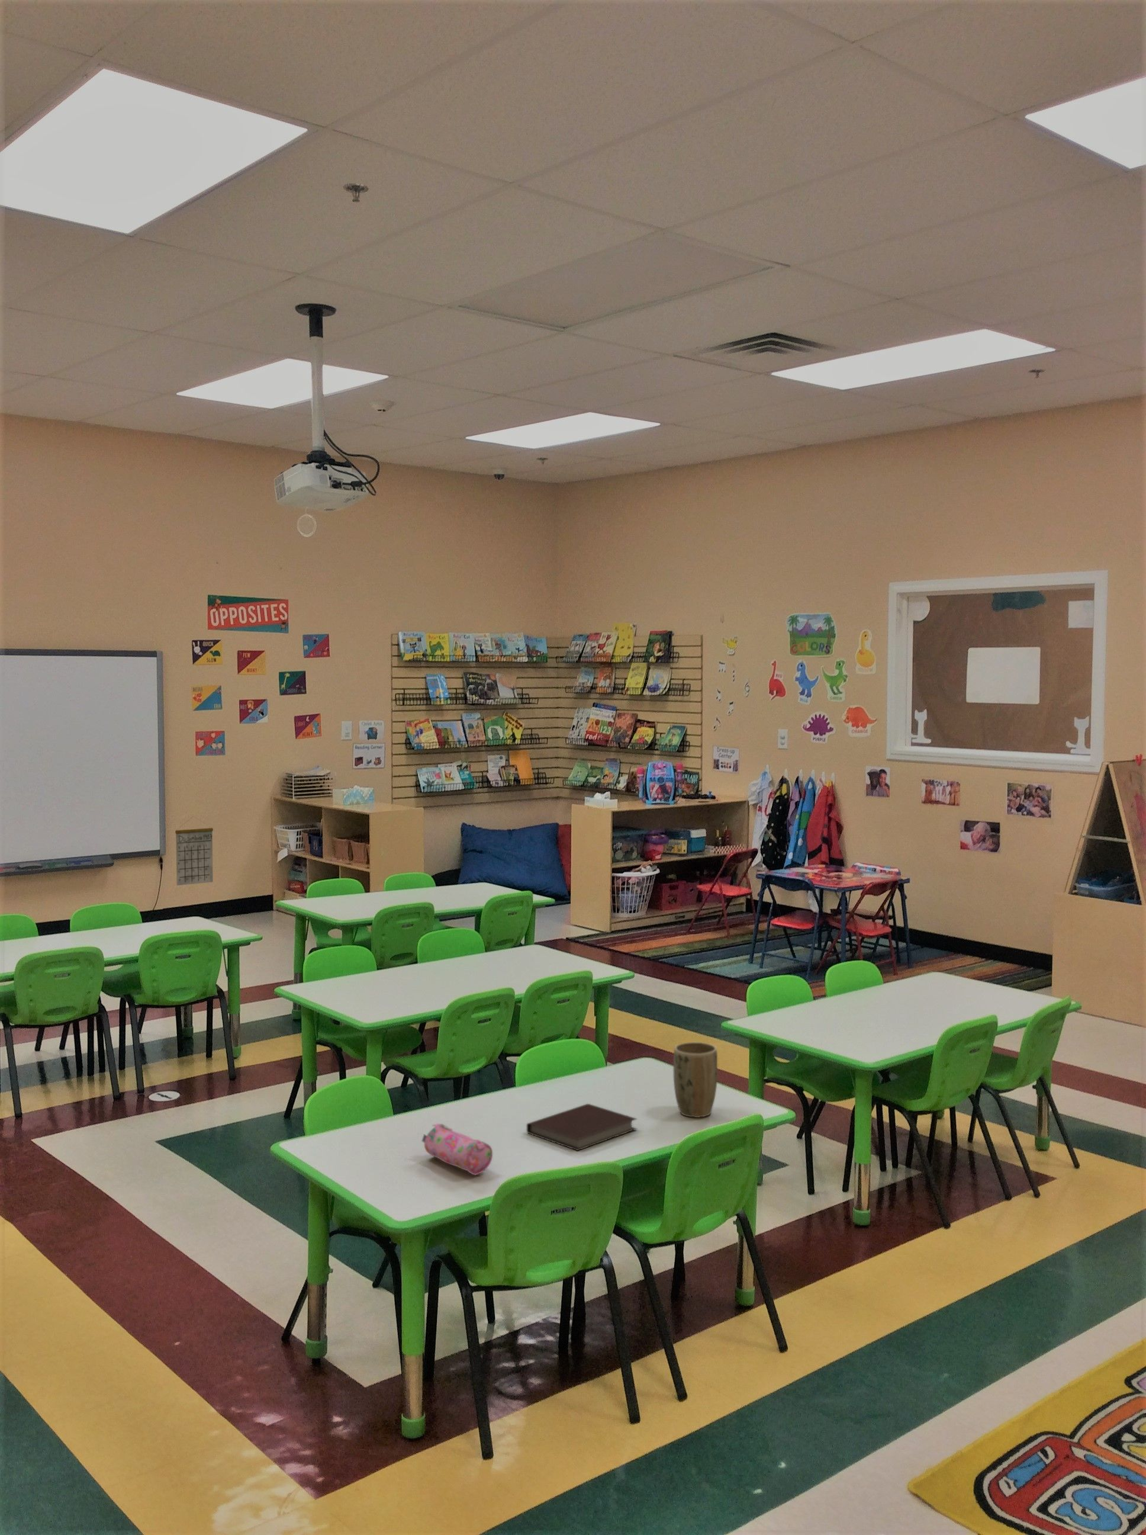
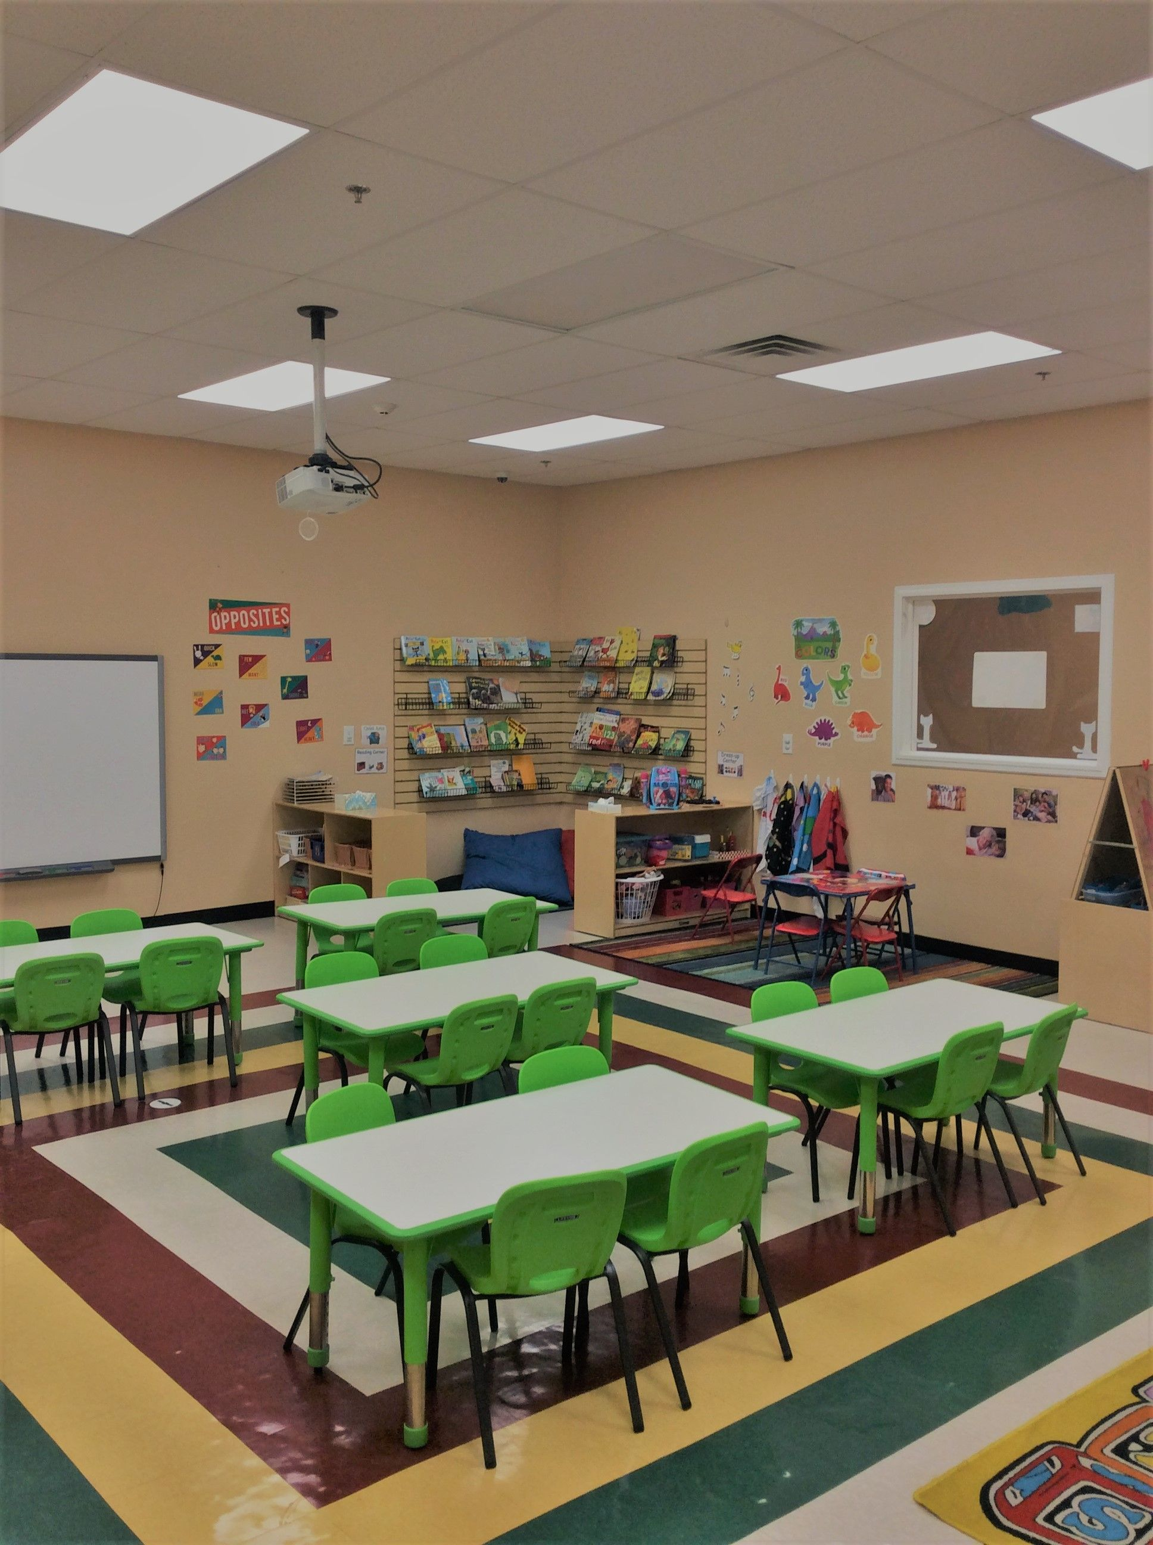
- pencil case (457, 1147)
- notebook (581, 1126)
- calendar (194, 850)
- plant pot (695, 1080)
